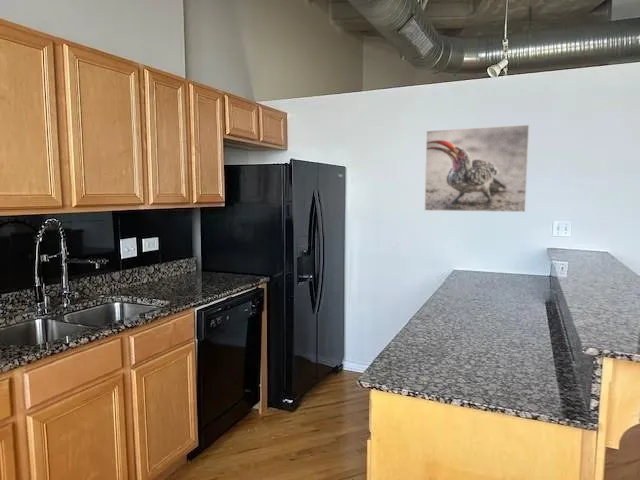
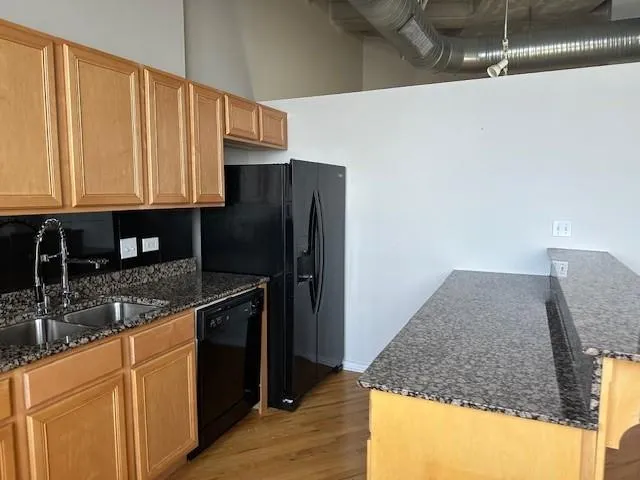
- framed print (474, 170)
